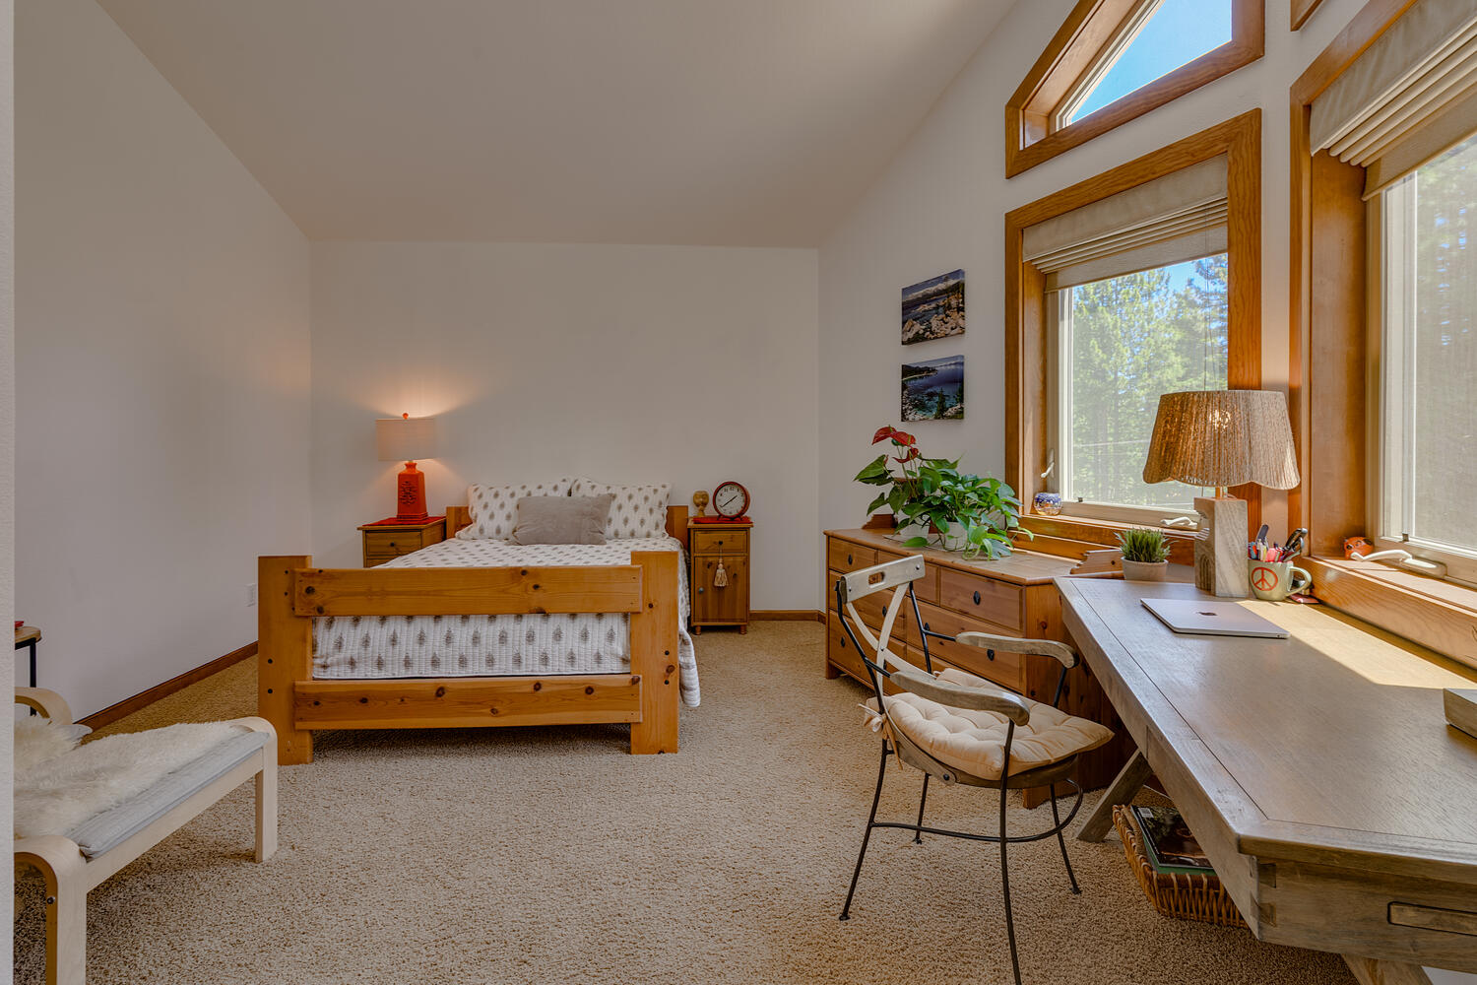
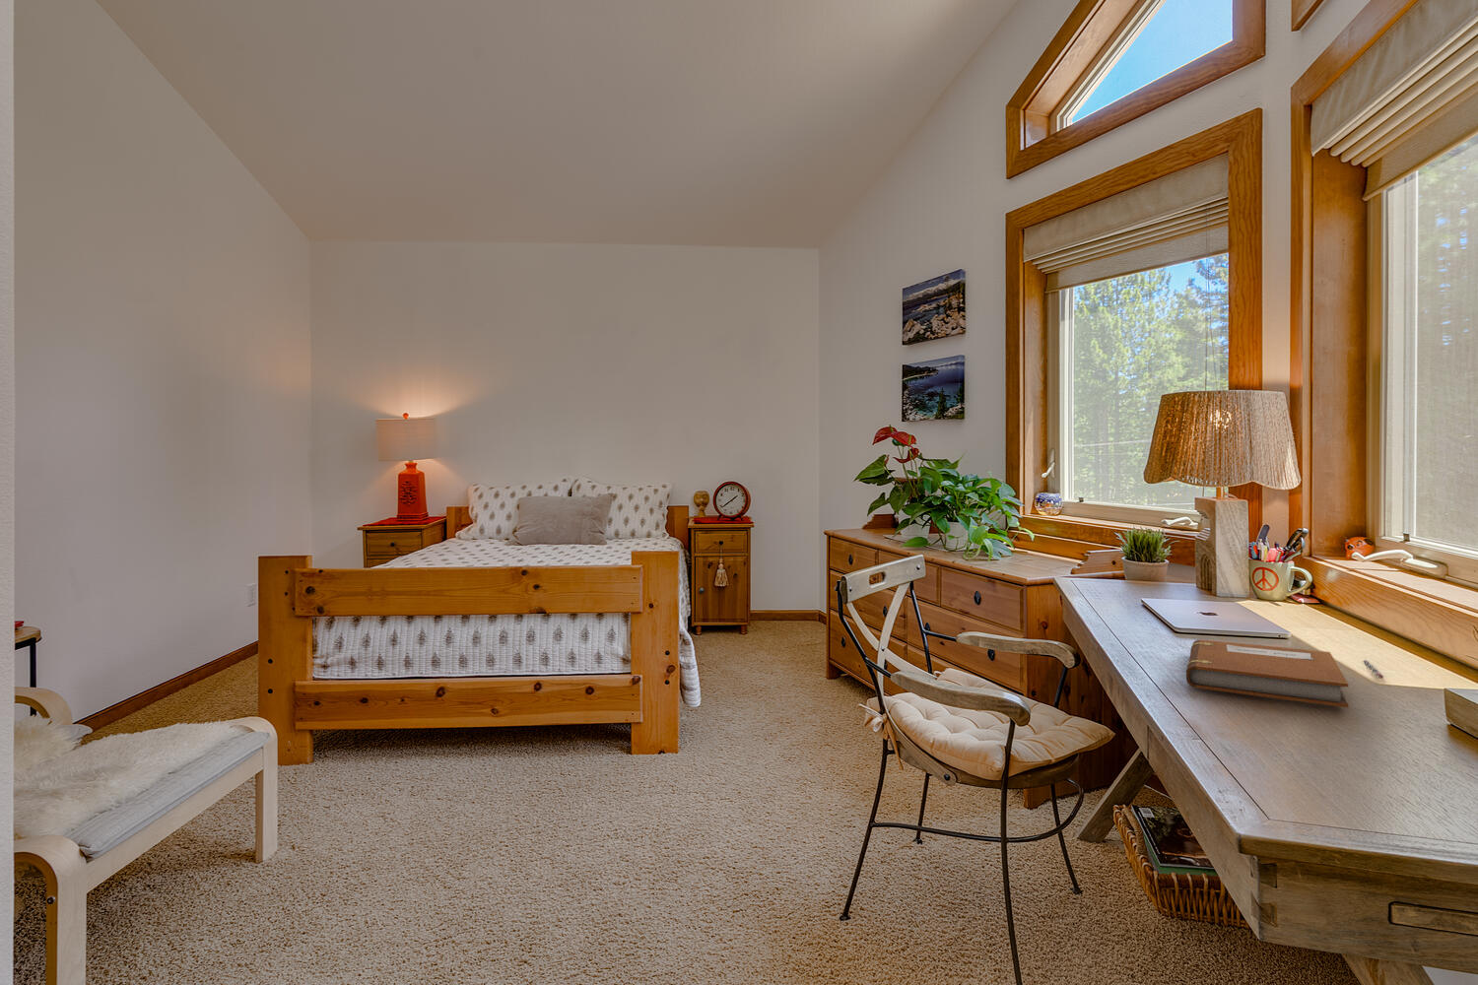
+ notebook (1259, 667)
+ pen (1372, 667)
